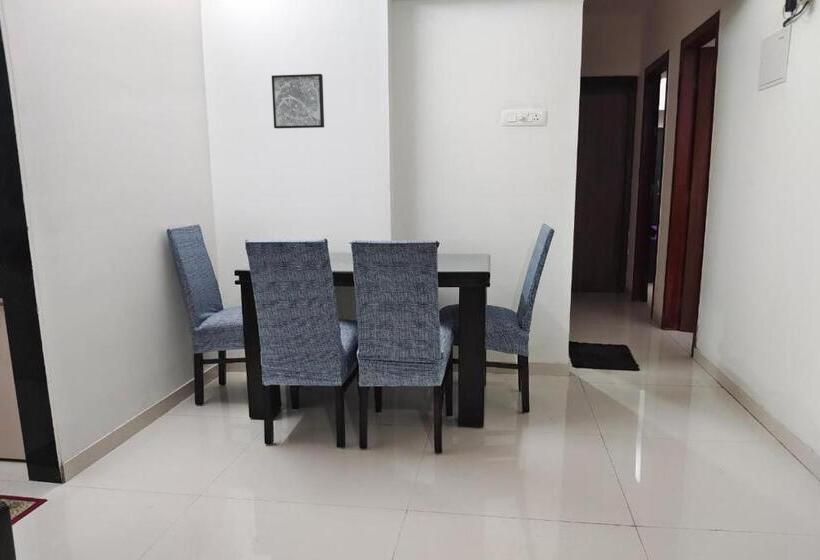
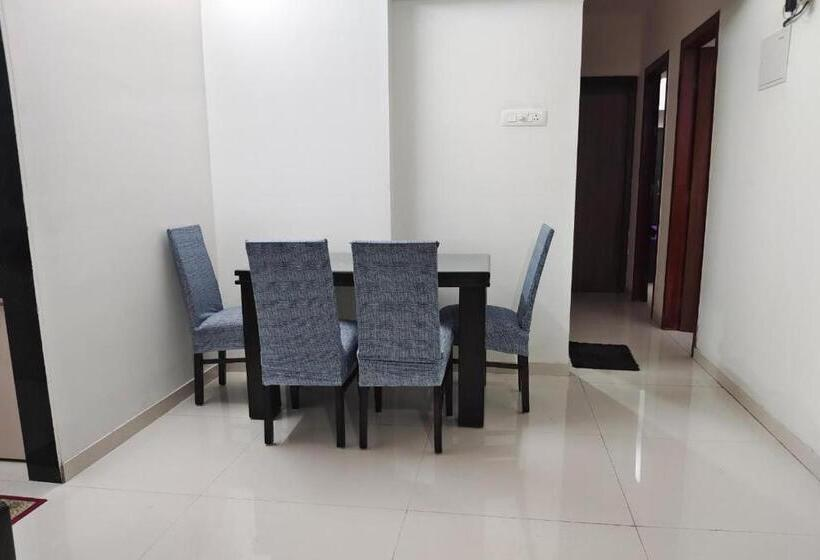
- wall art (298, 101)
